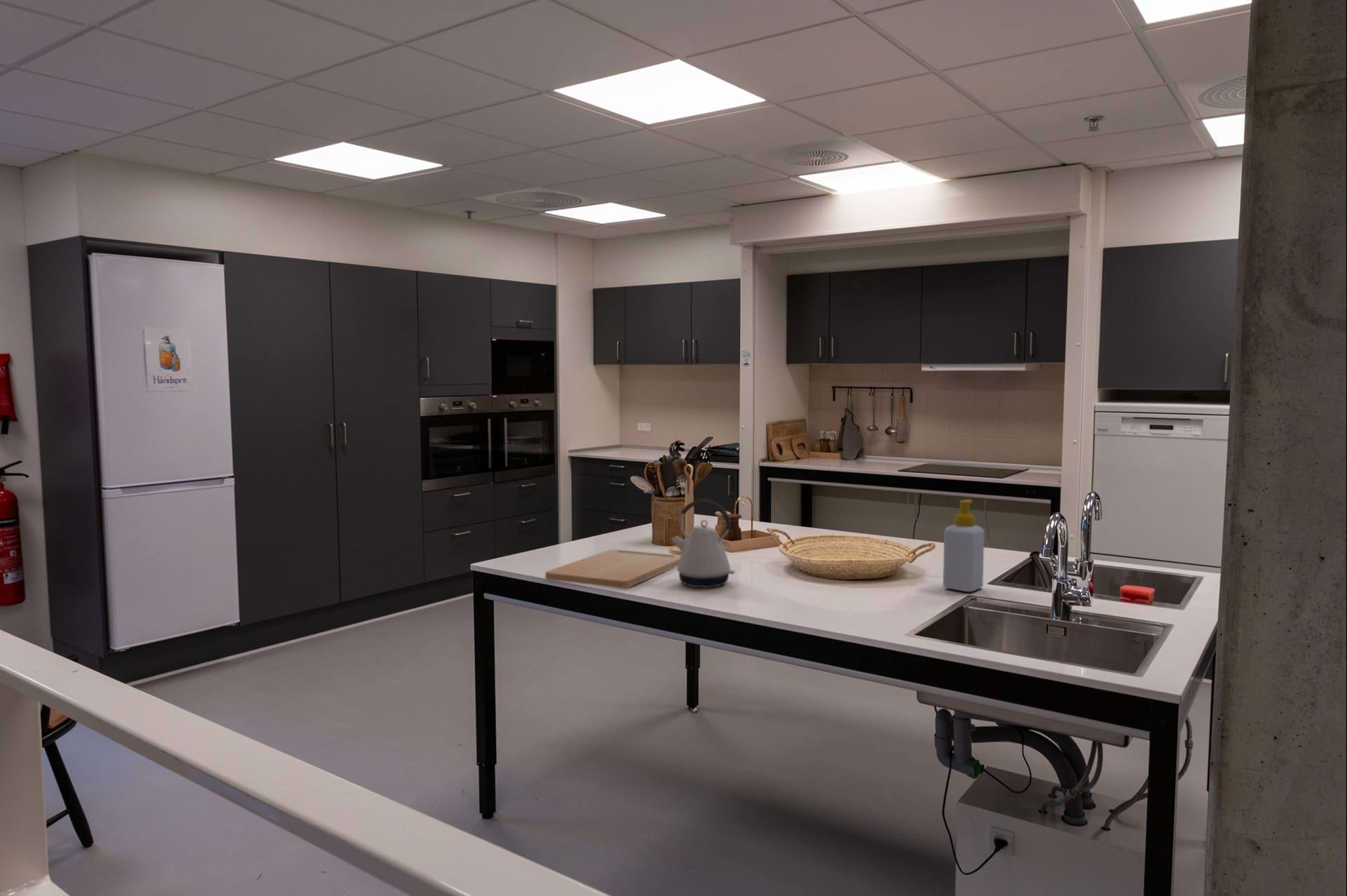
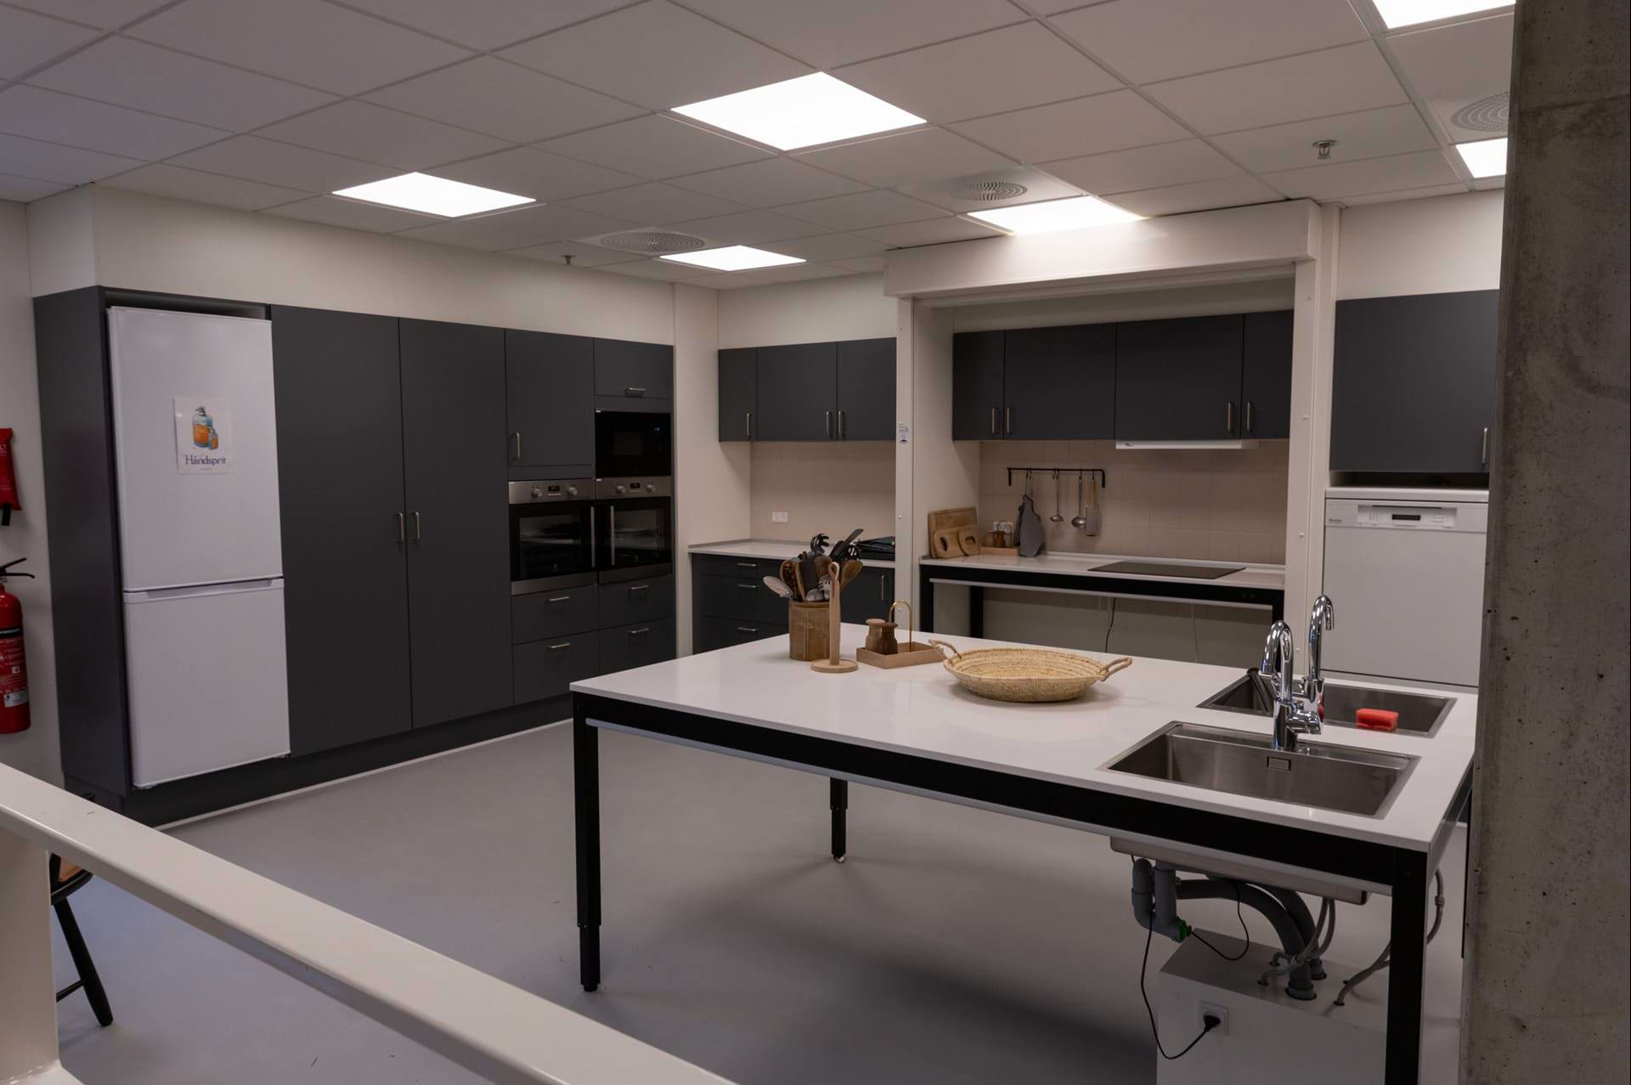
- soap bottle (963, 544)
- kettle (702, 541)
- cutting board (618, 567)
